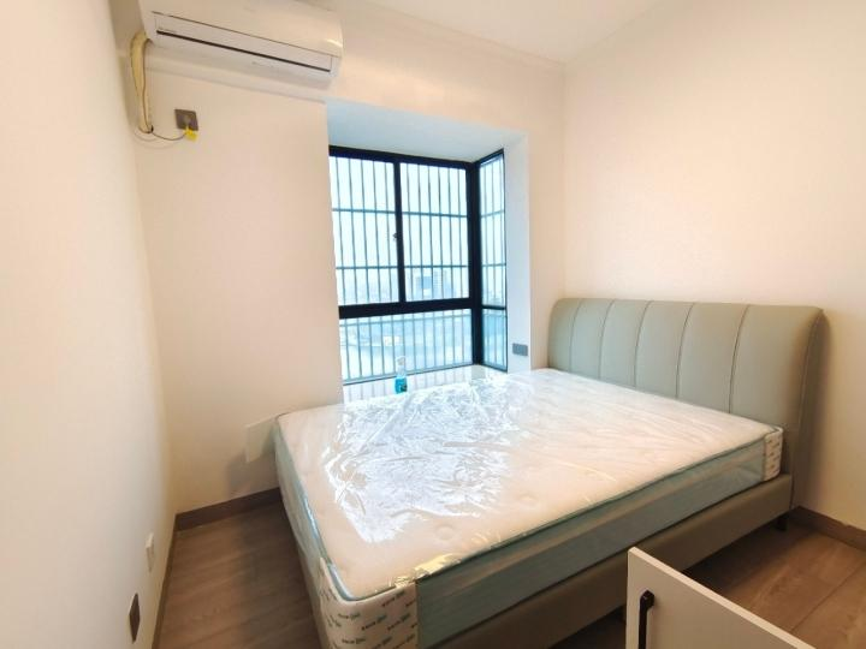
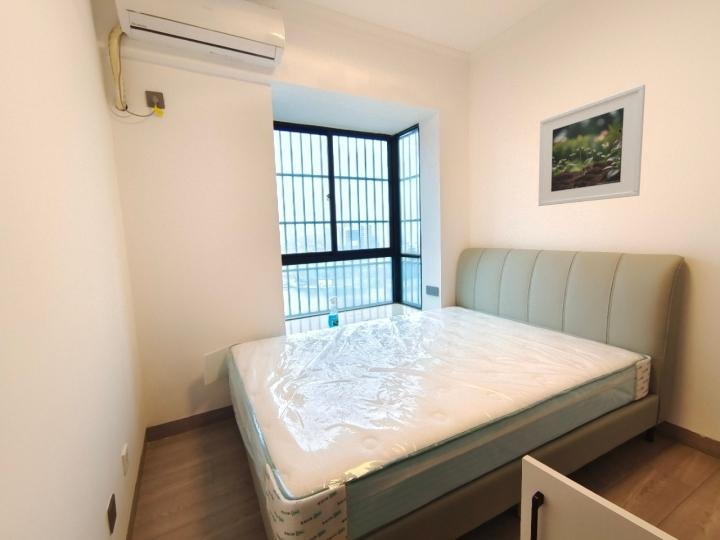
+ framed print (584, 153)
